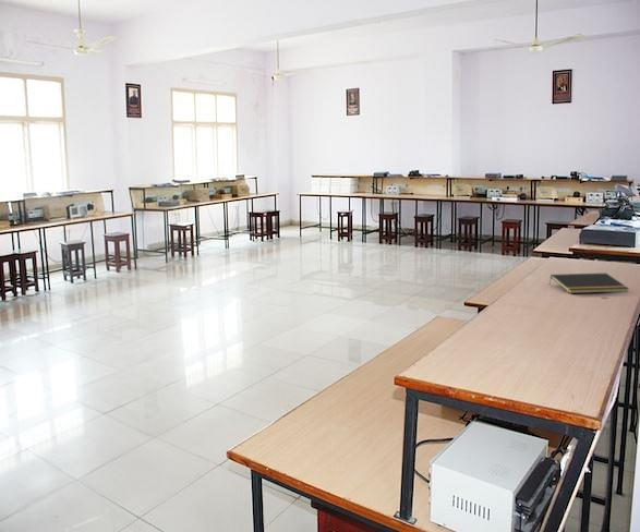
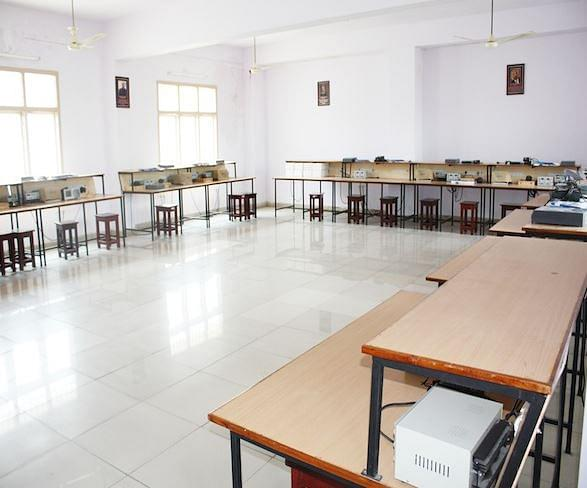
- notepad (588, 282)
